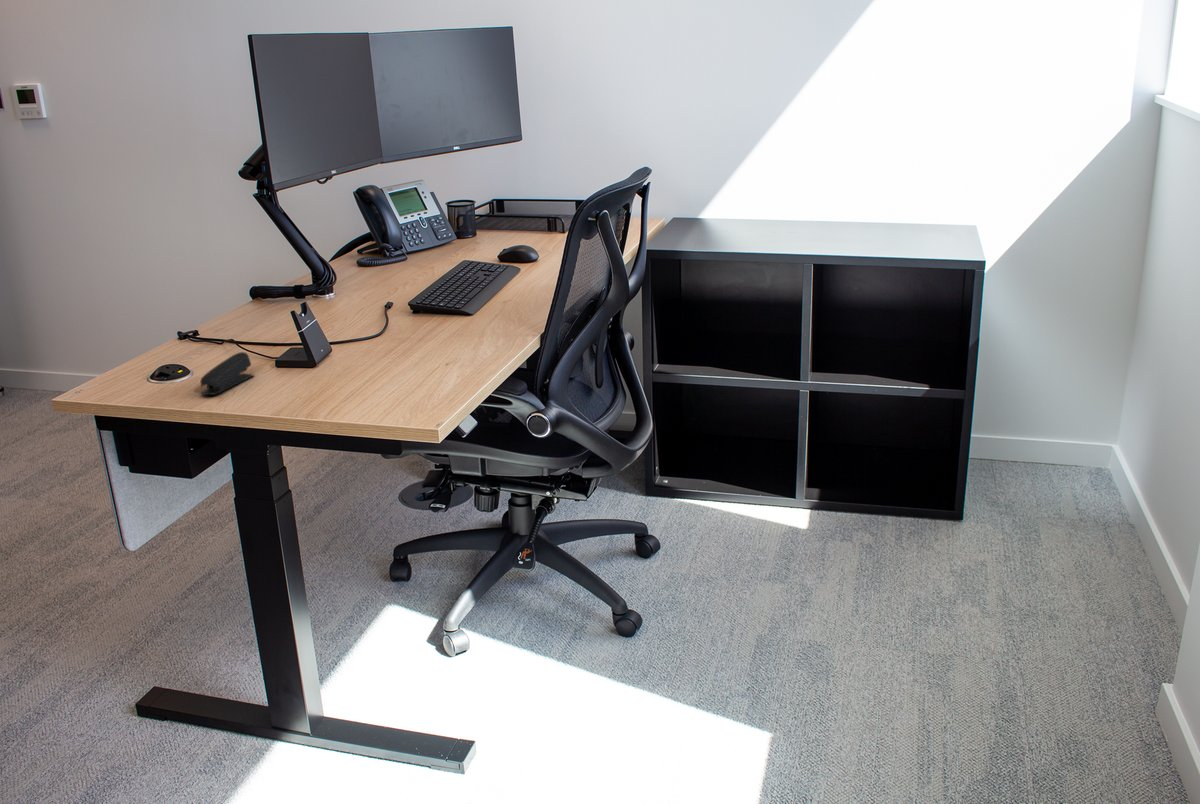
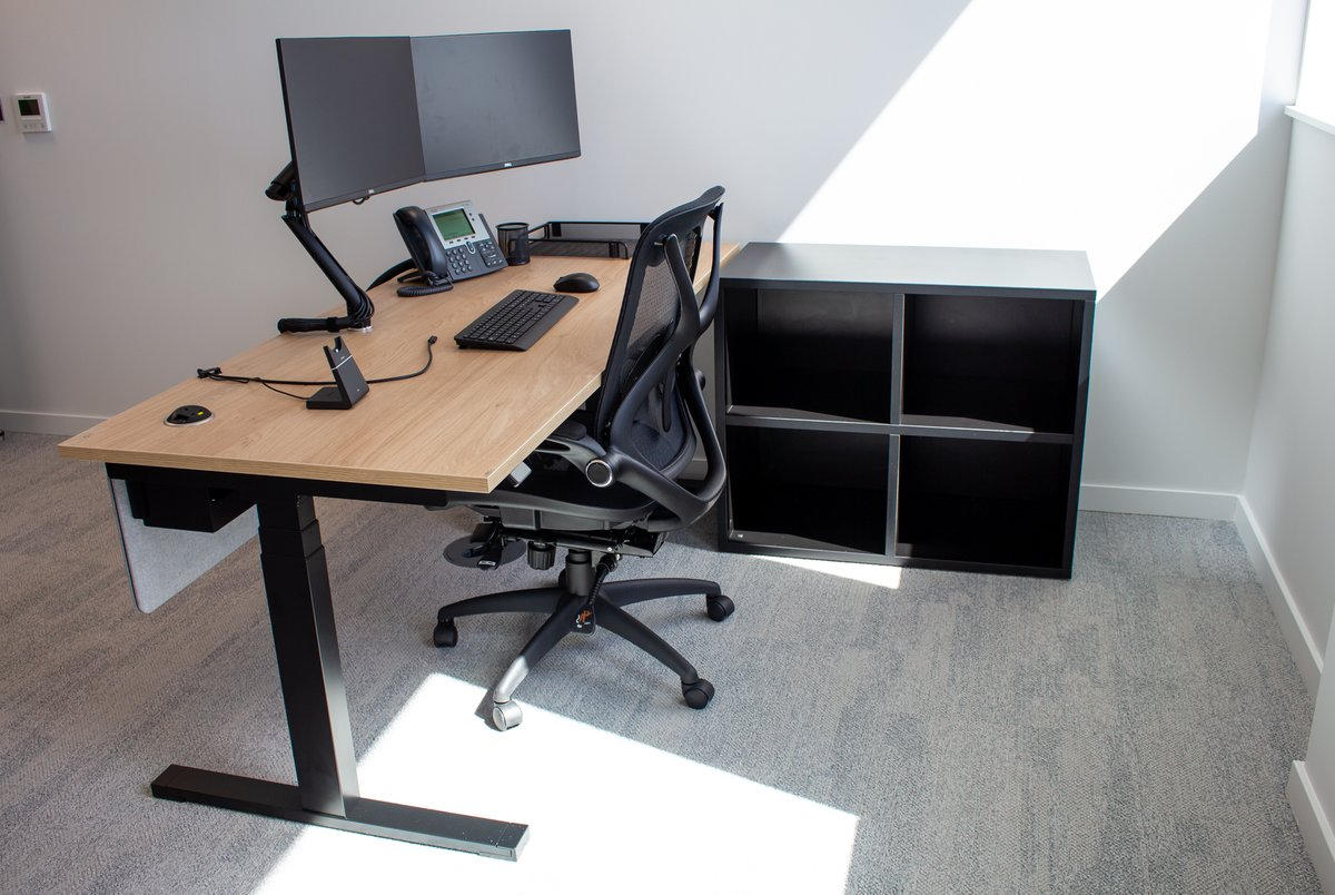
- stapler (226, 372)
